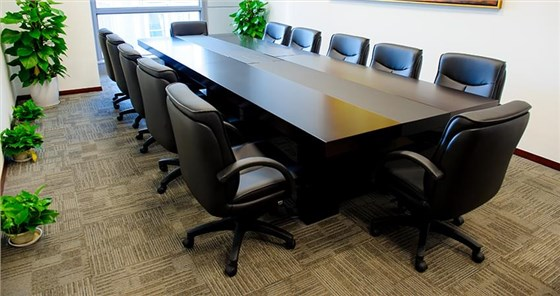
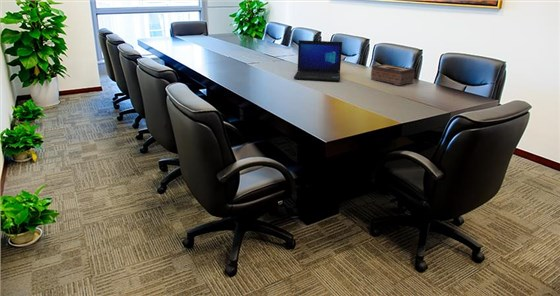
+ tissue box (392, 74)
+ laptop (318, 60)
